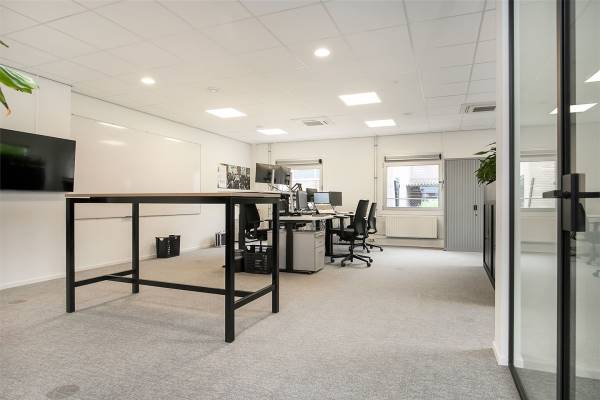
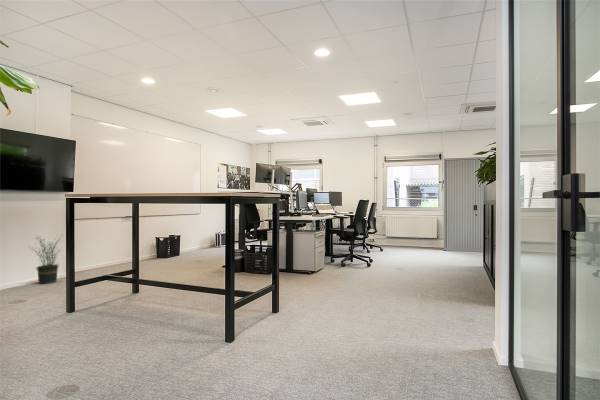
+ potted plant (46, 258)
